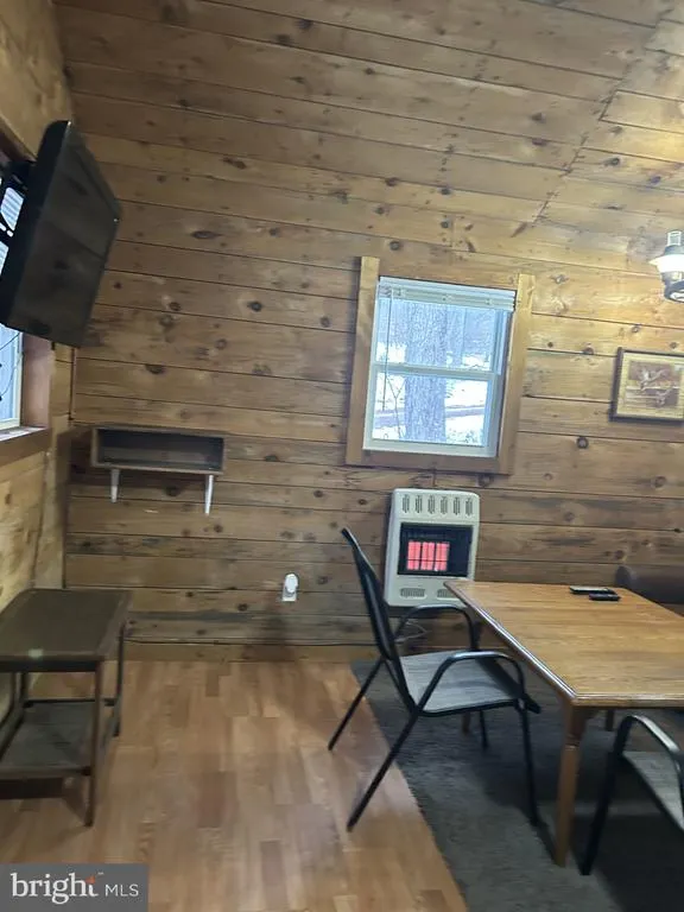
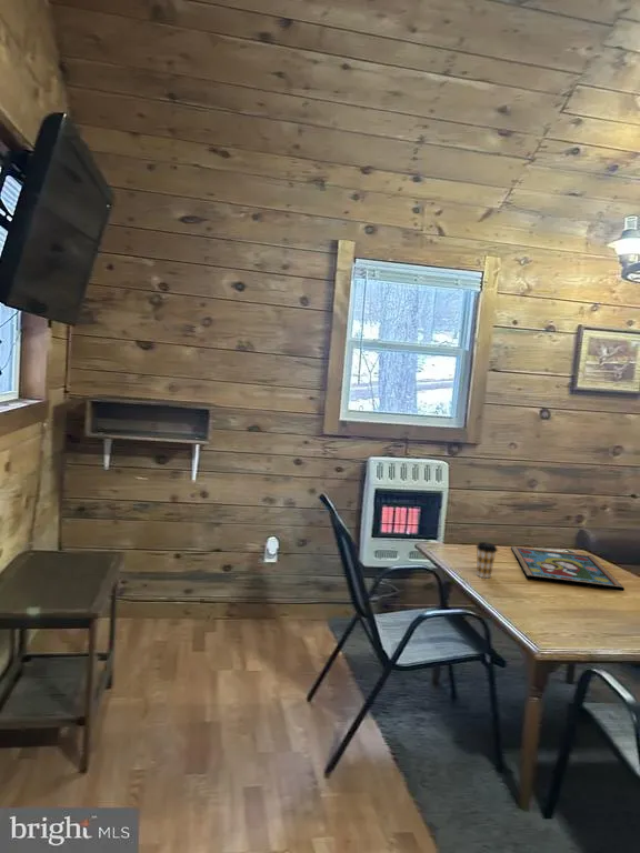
+ framed painting (561, 565)
+ coffee cup (484, 560)
